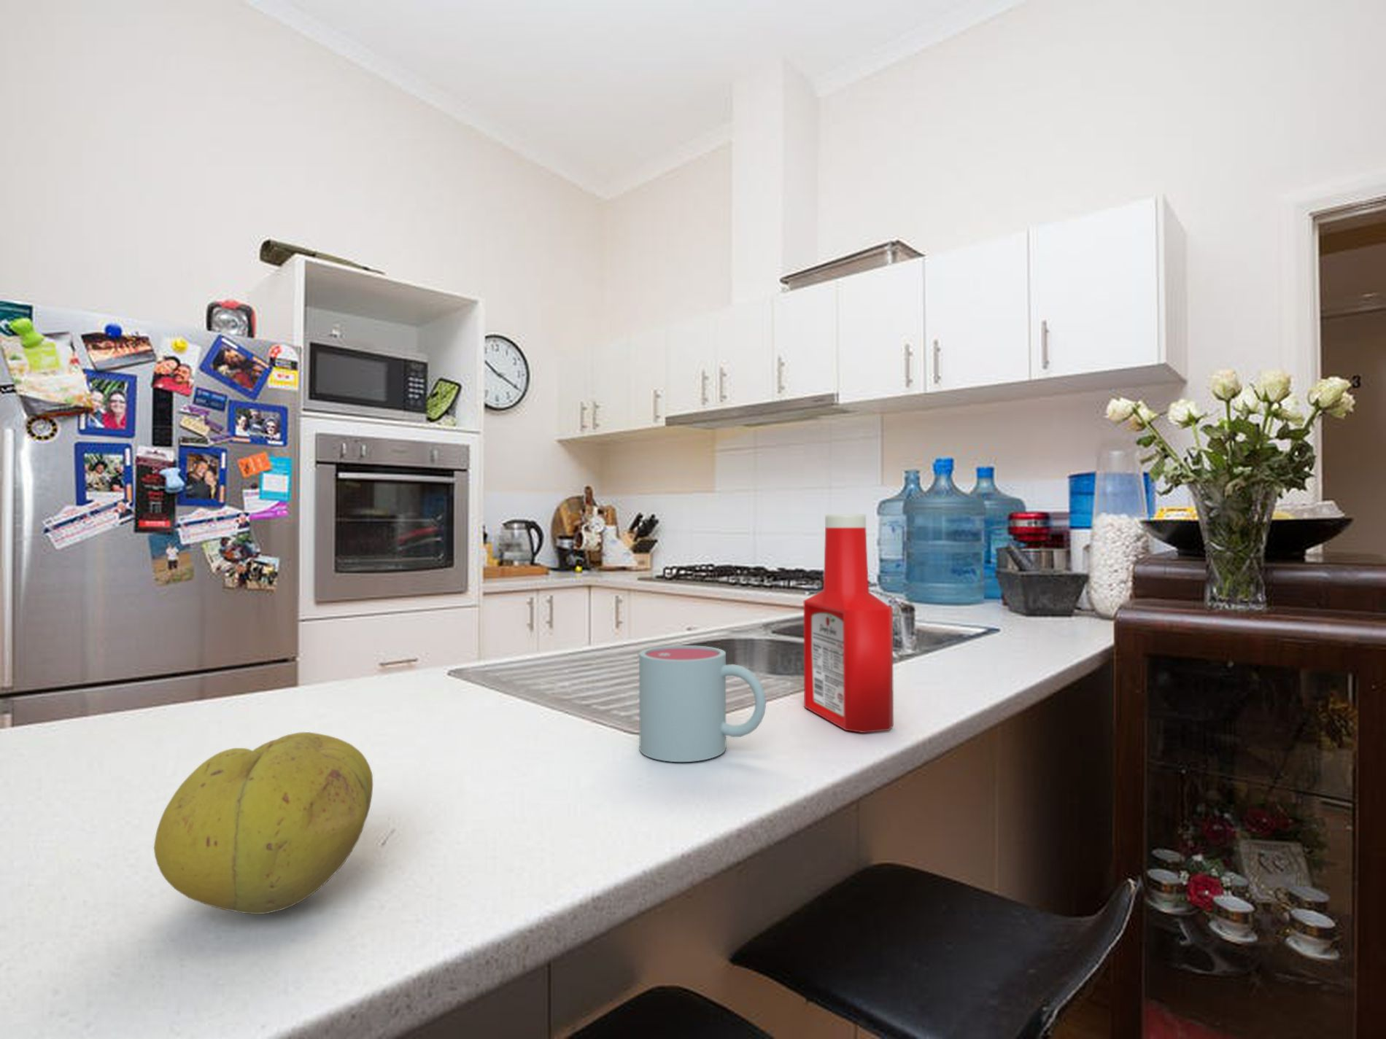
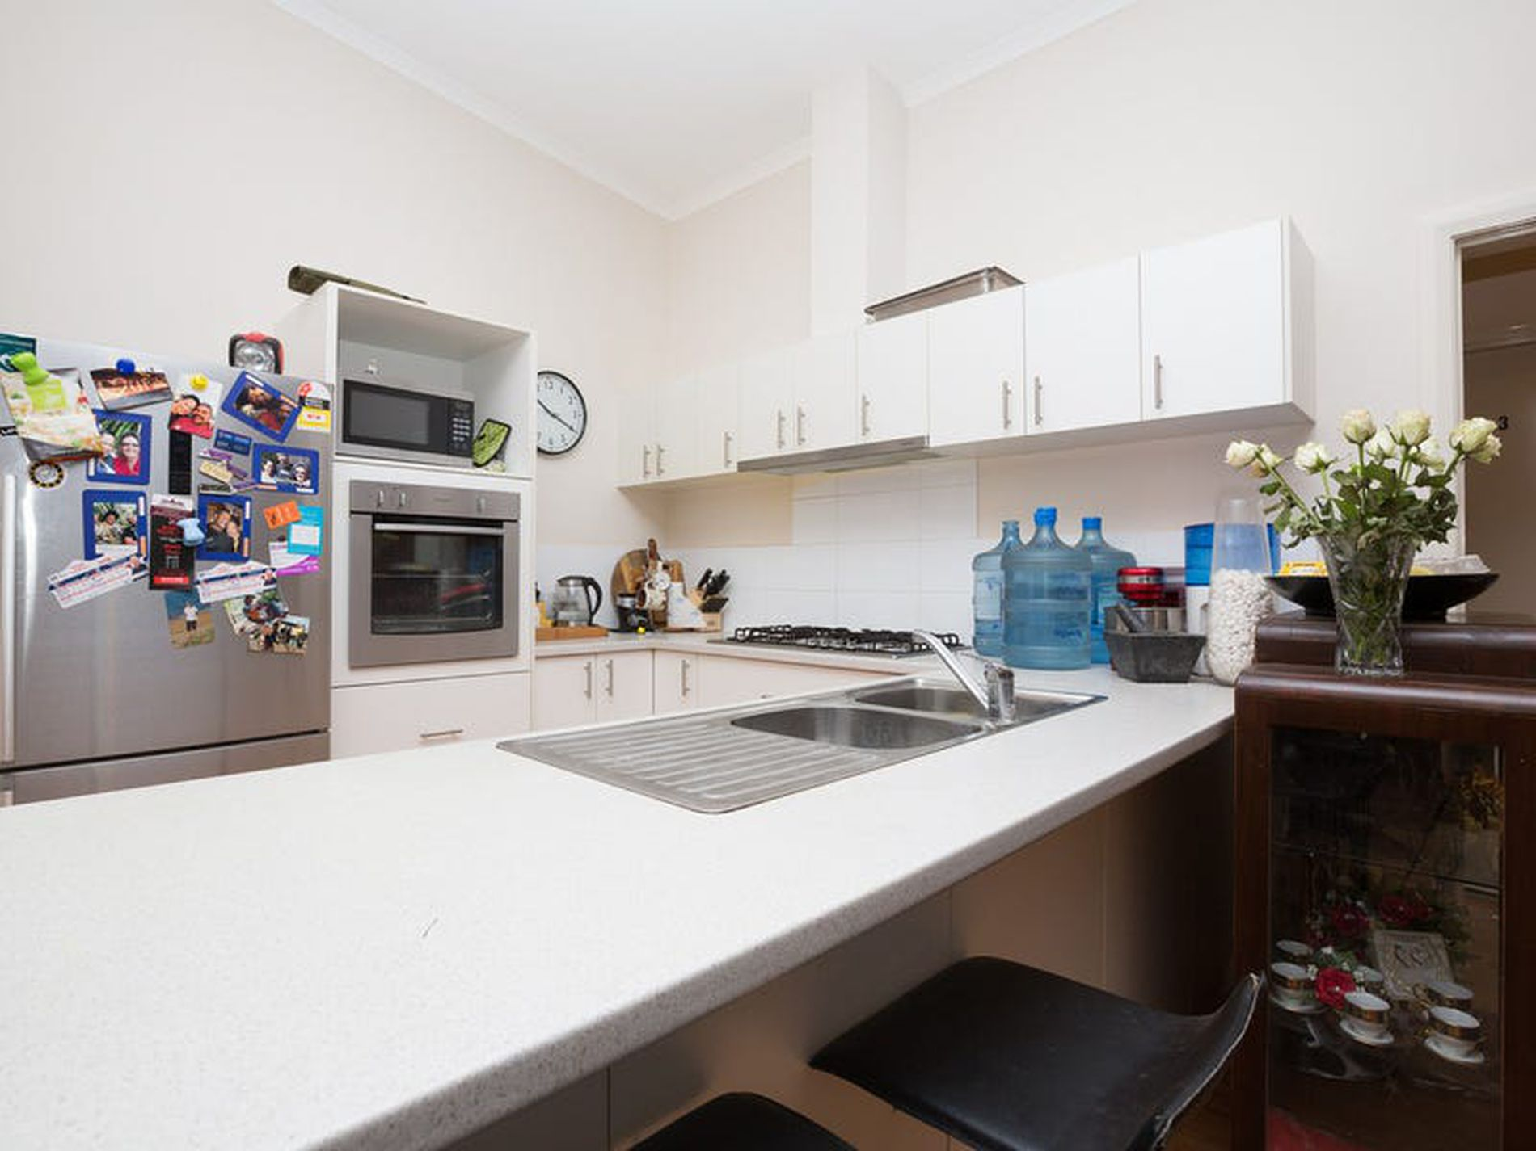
- fruit (274, 821)
- mug (703, 702)
- soap bottle (846, 614)
